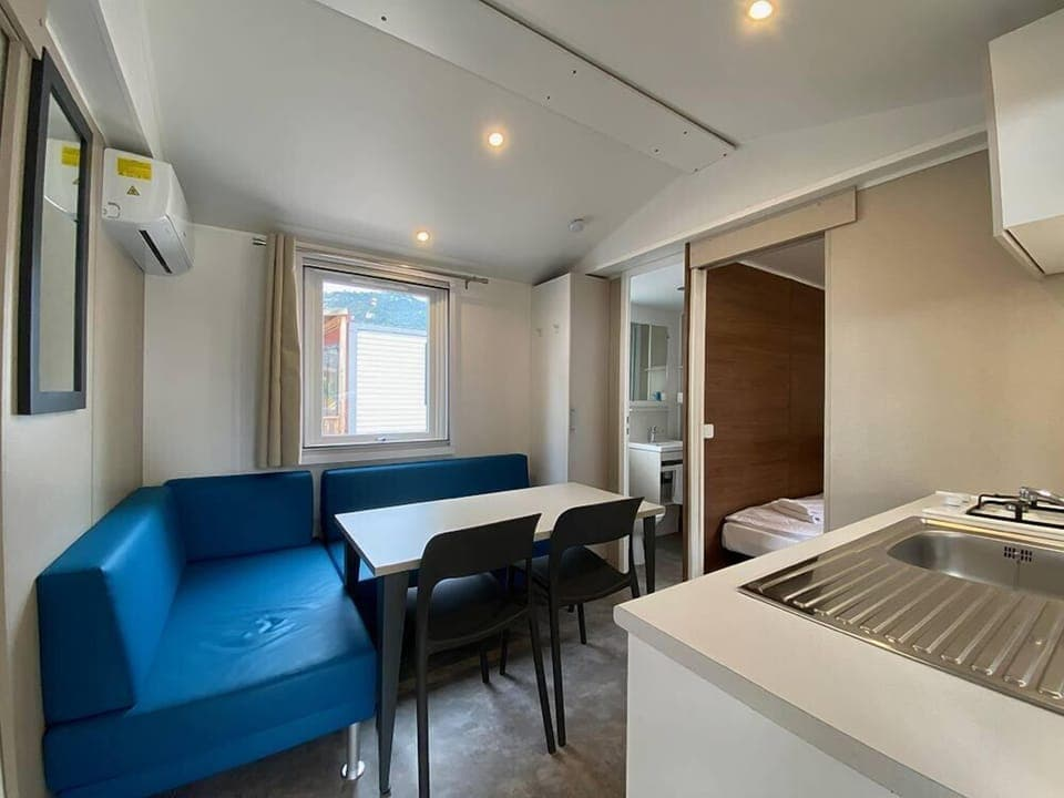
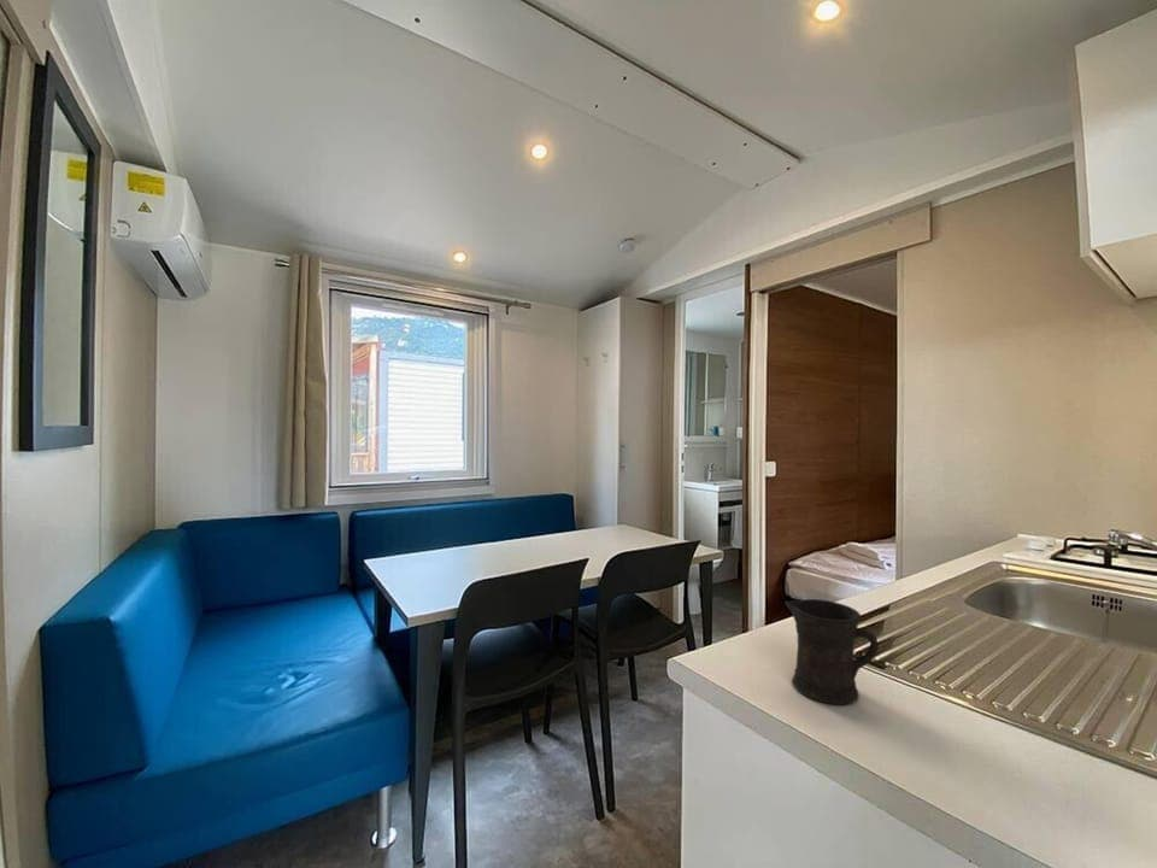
+ mug (828, 649)
